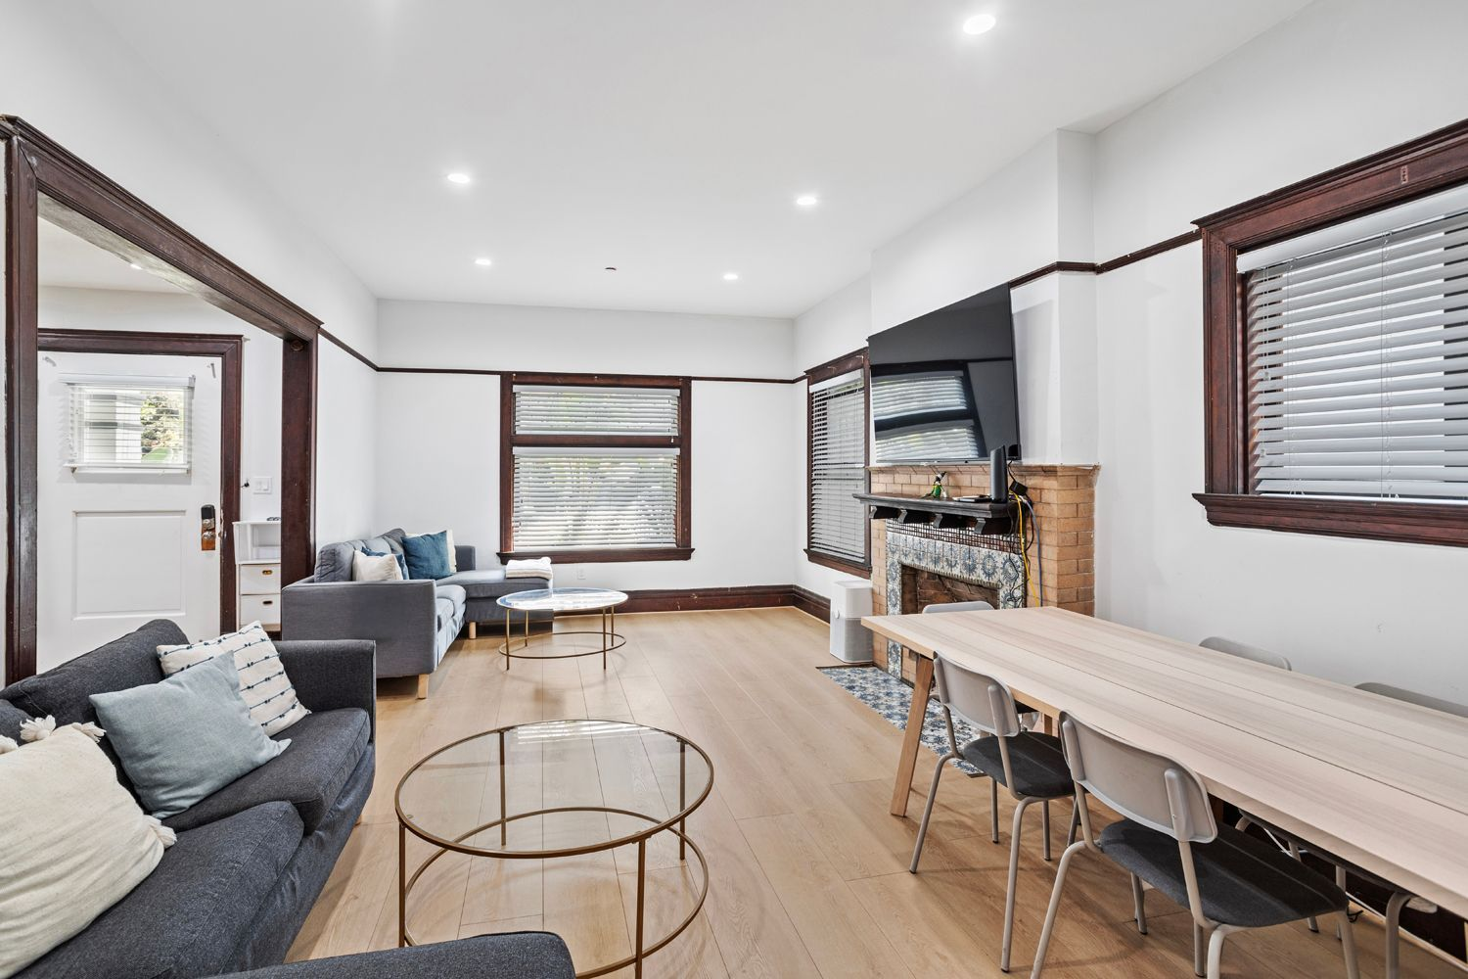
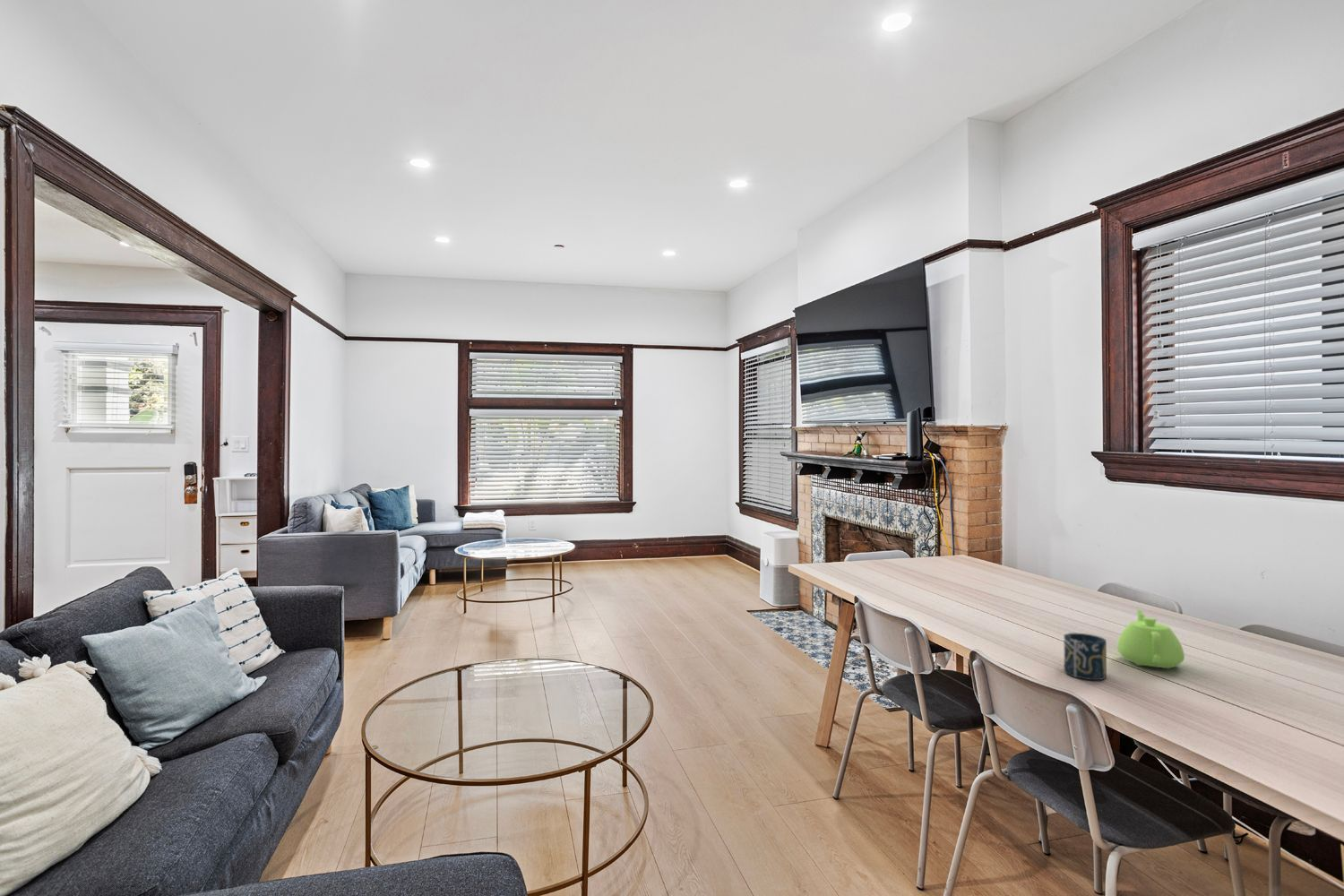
+ teapot (1149, 639)
+ cup (1082, 653)
